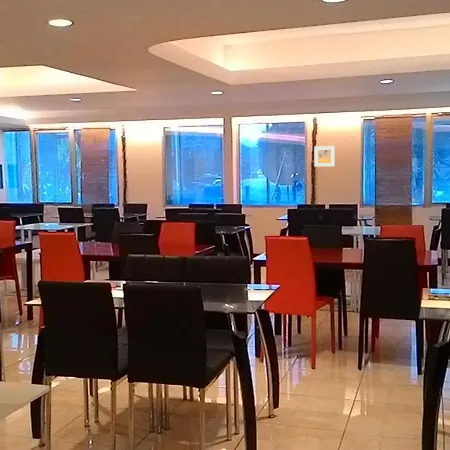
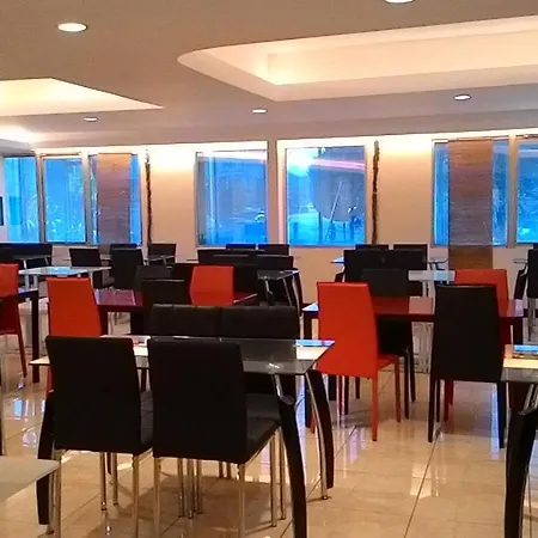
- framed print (324, 156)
